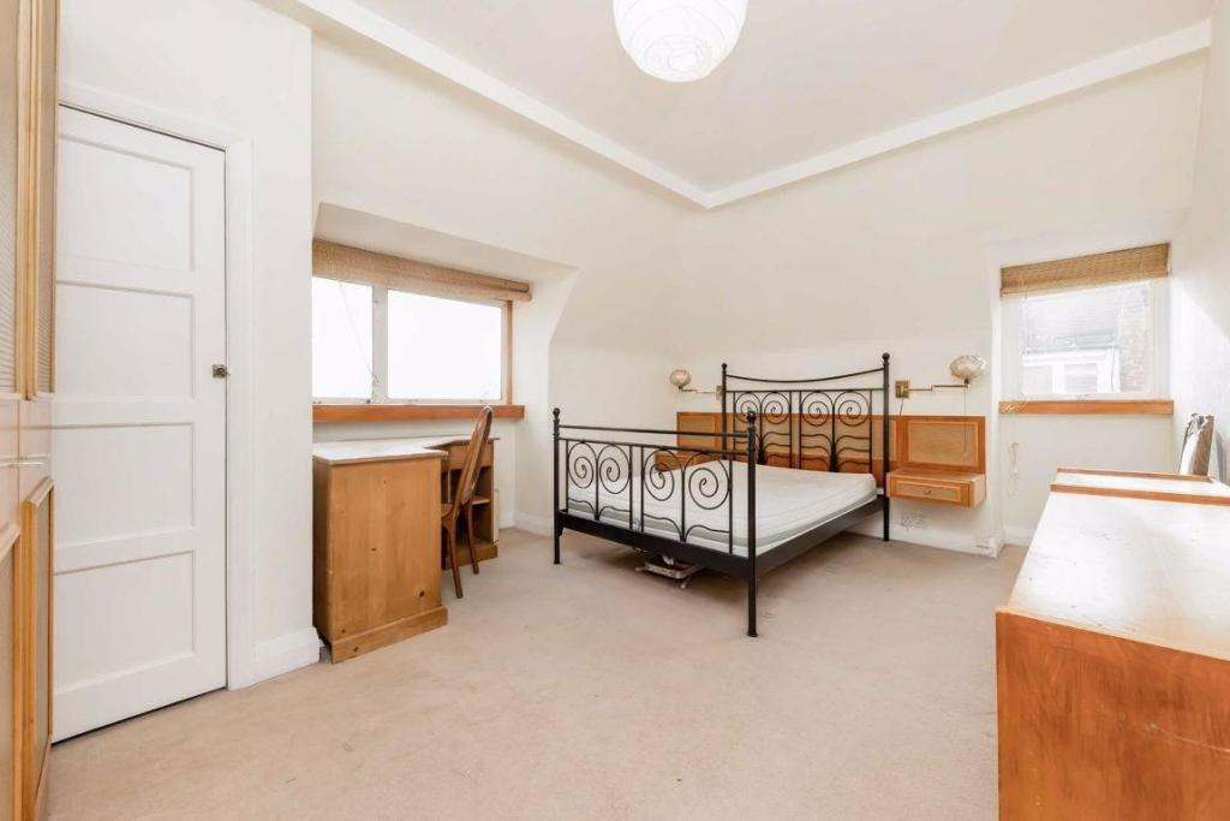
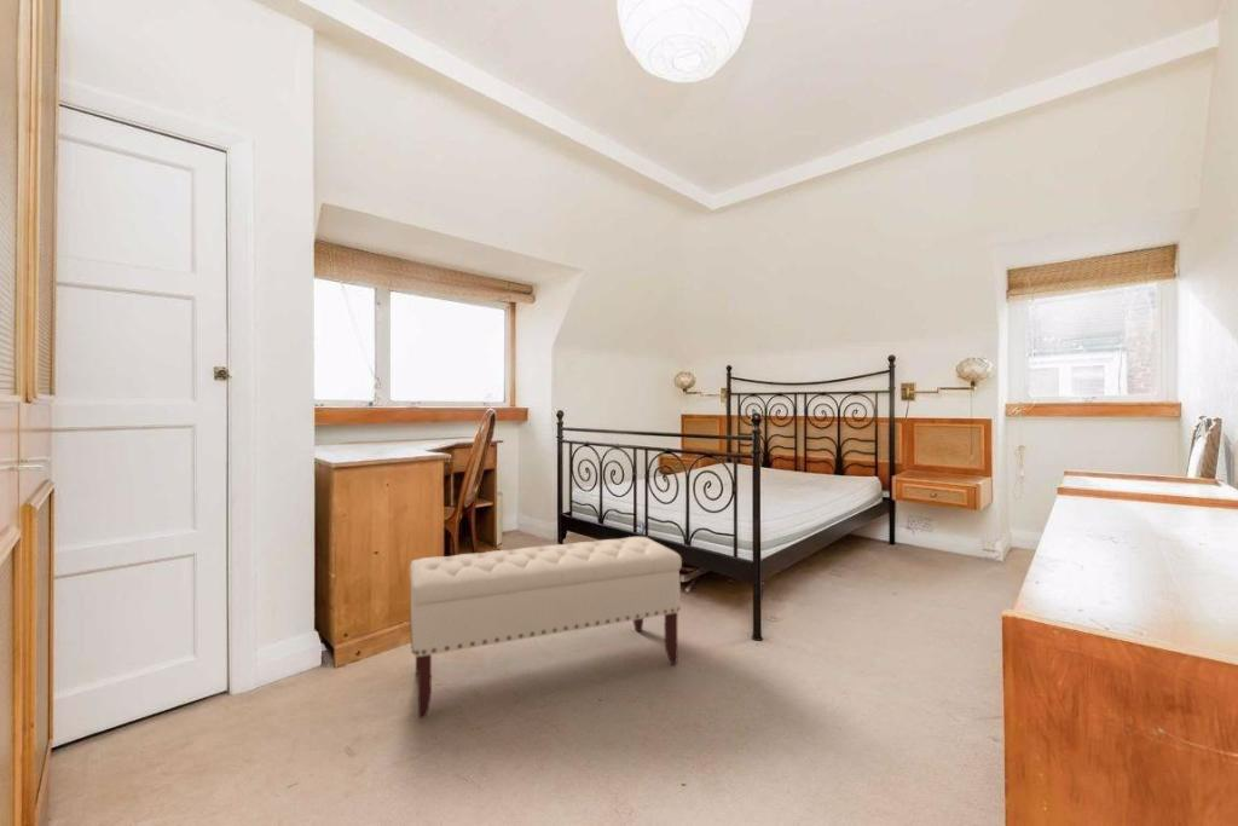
+ bench (548, 610)
